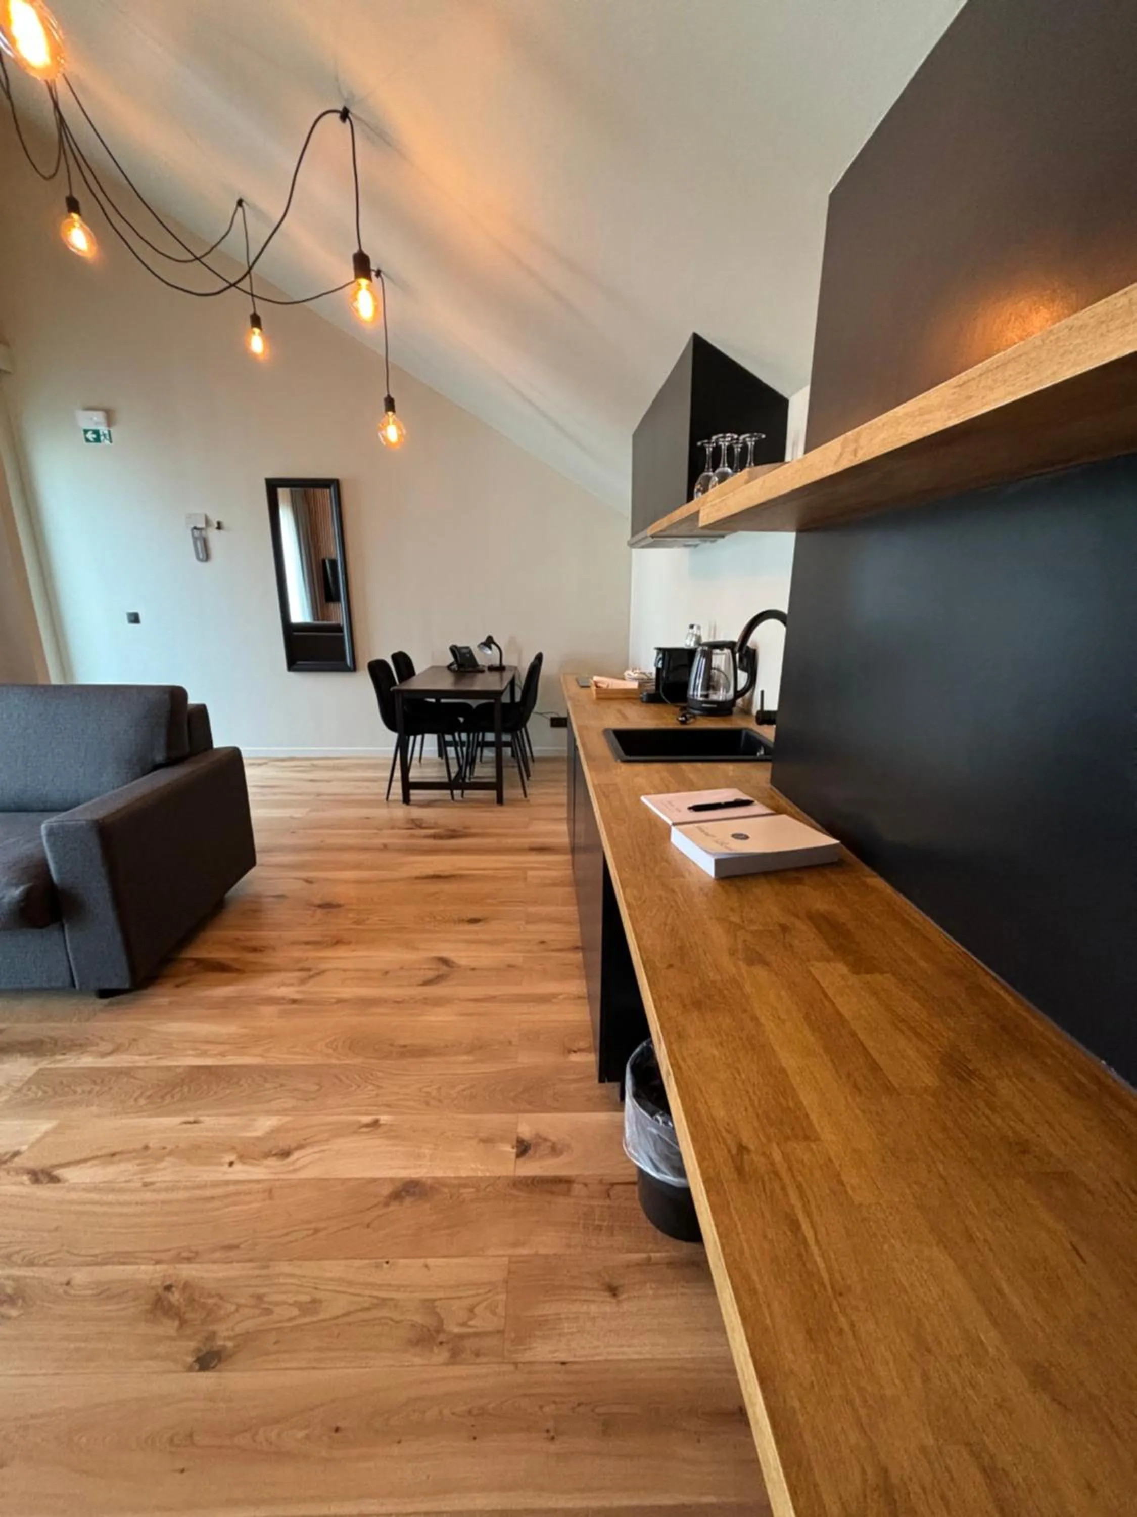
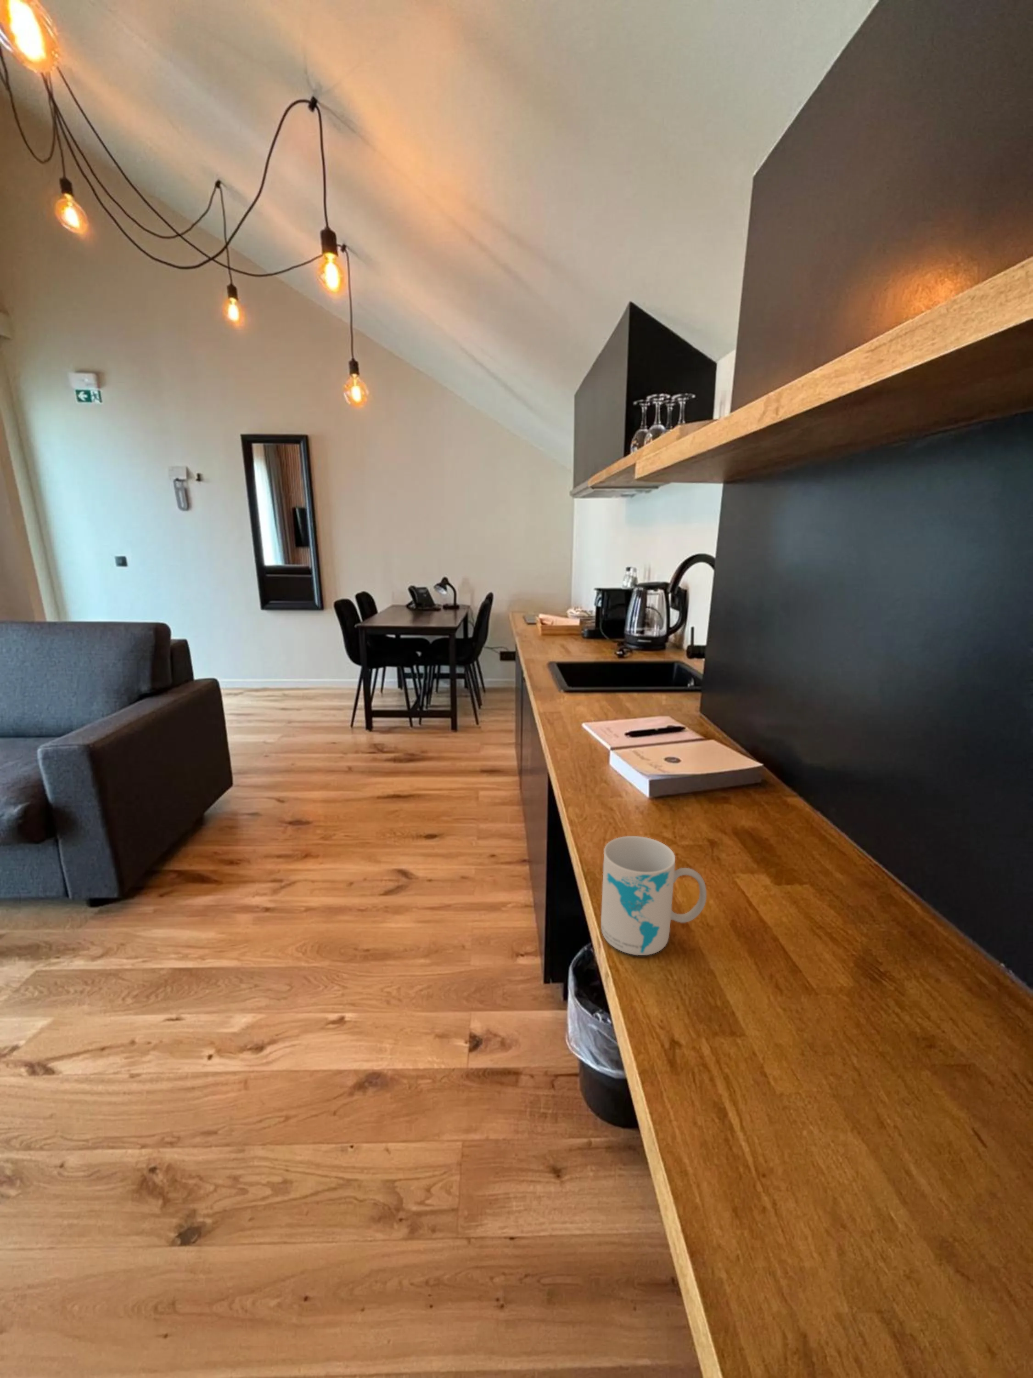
+ mug (653, 895)
